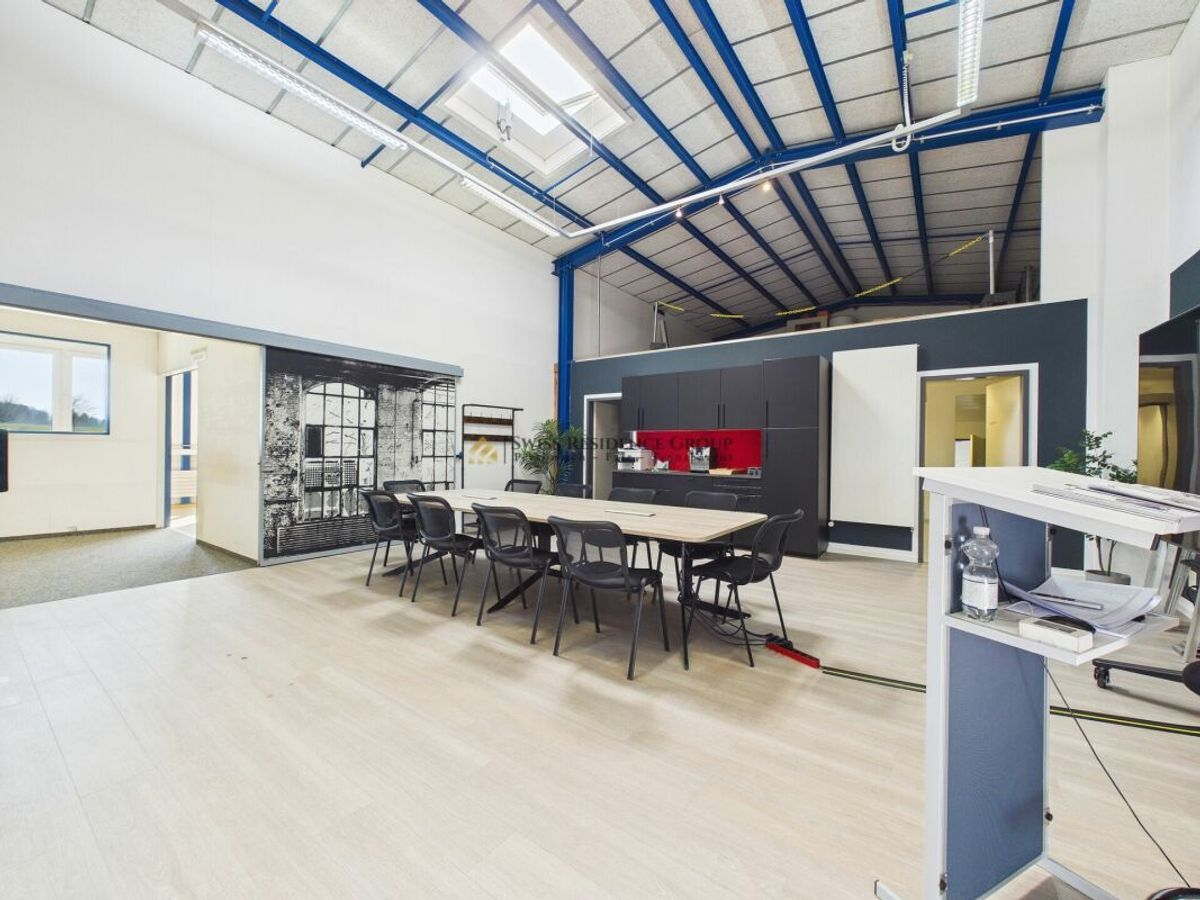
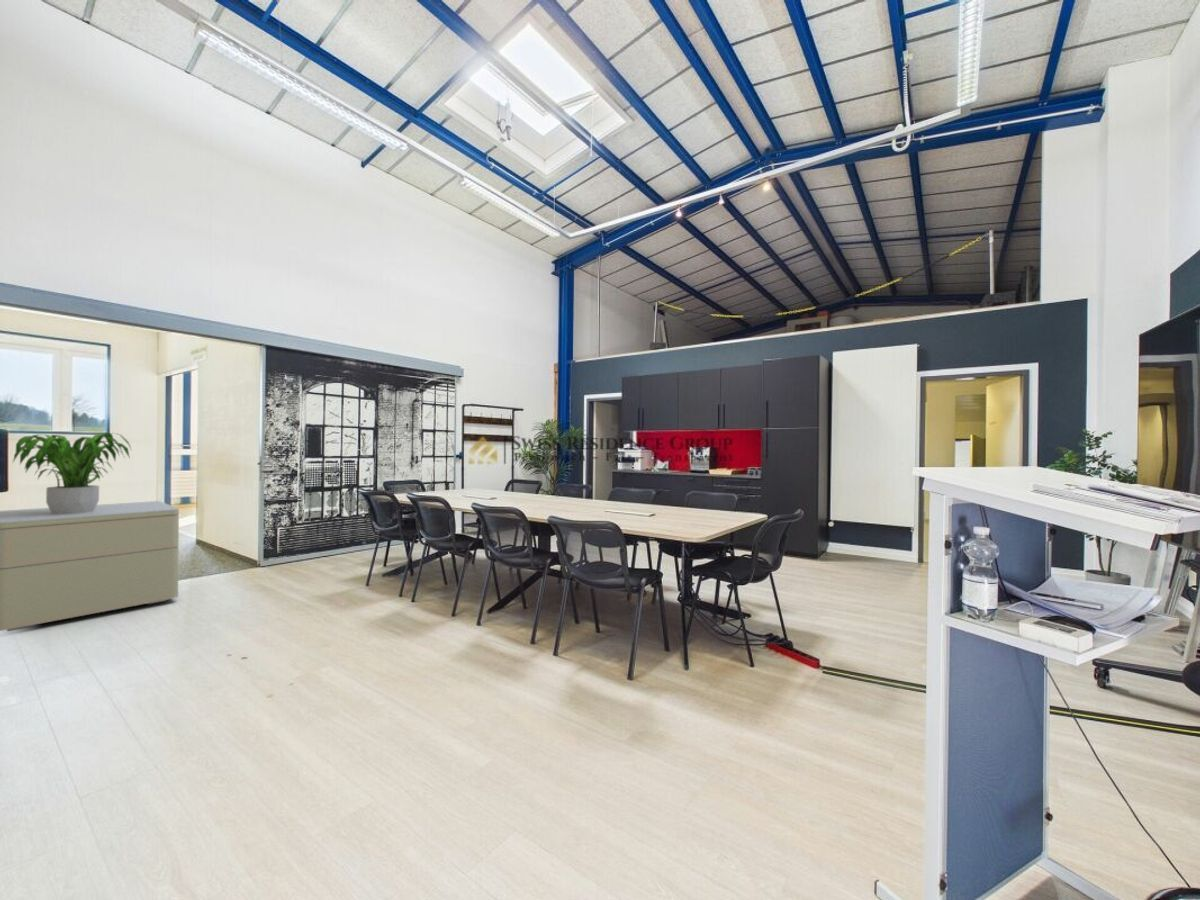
+ nightstand (89, 558)
+ potted plant (74, 471)
